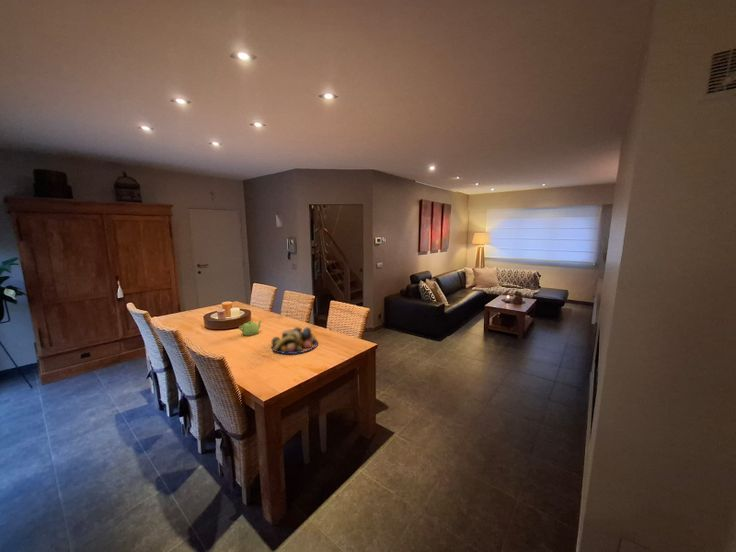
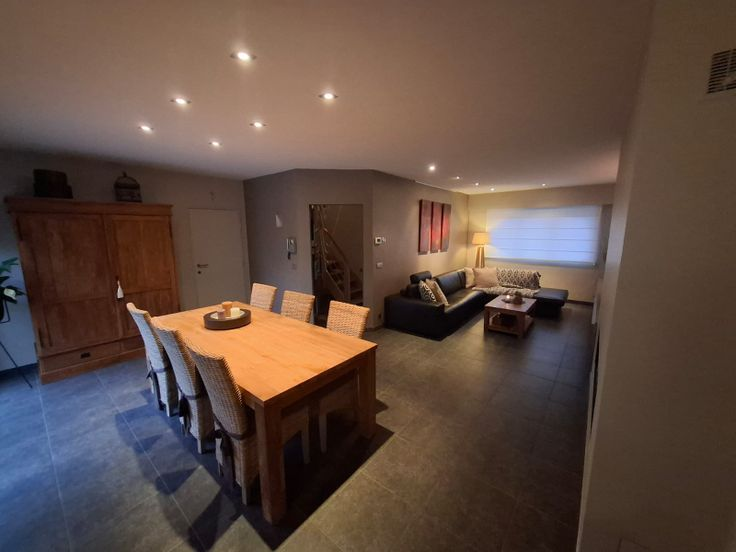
- fruit bowl (295, 337)
- teapot (251, 327)
